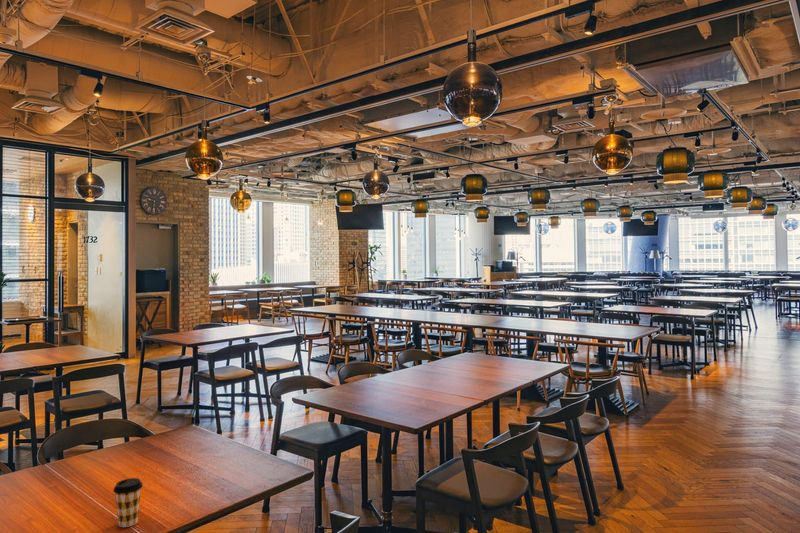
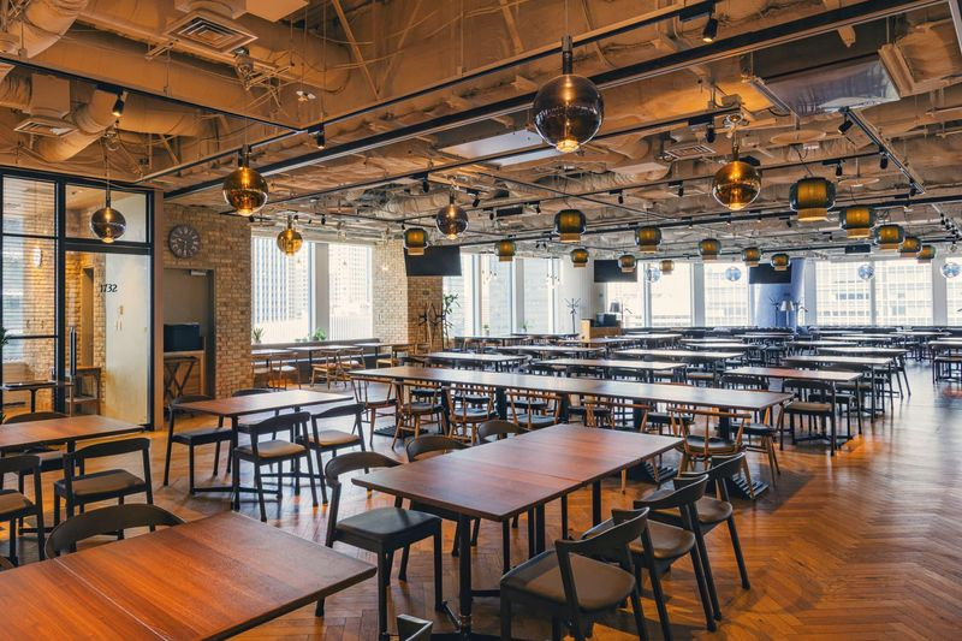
- coffee cup (128, 502)
